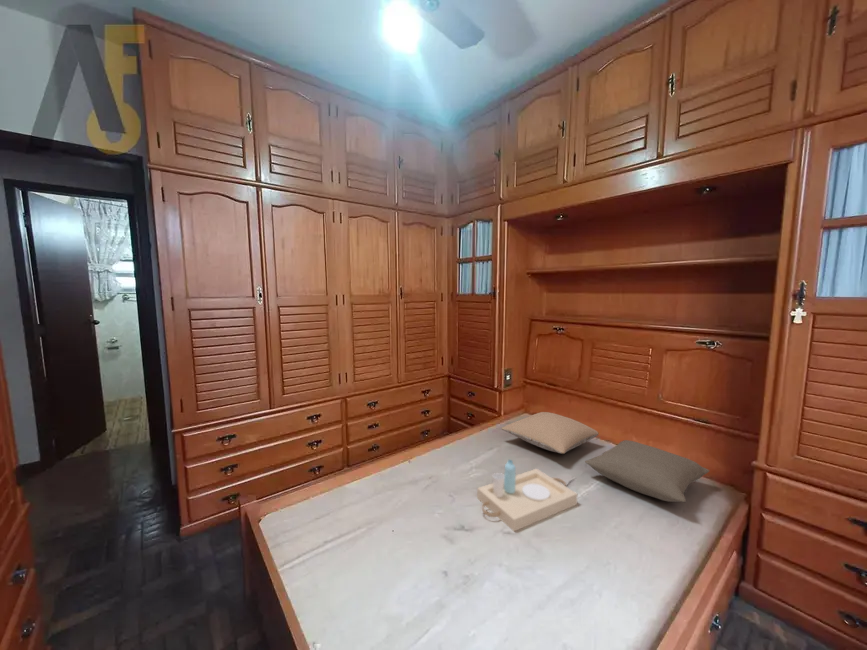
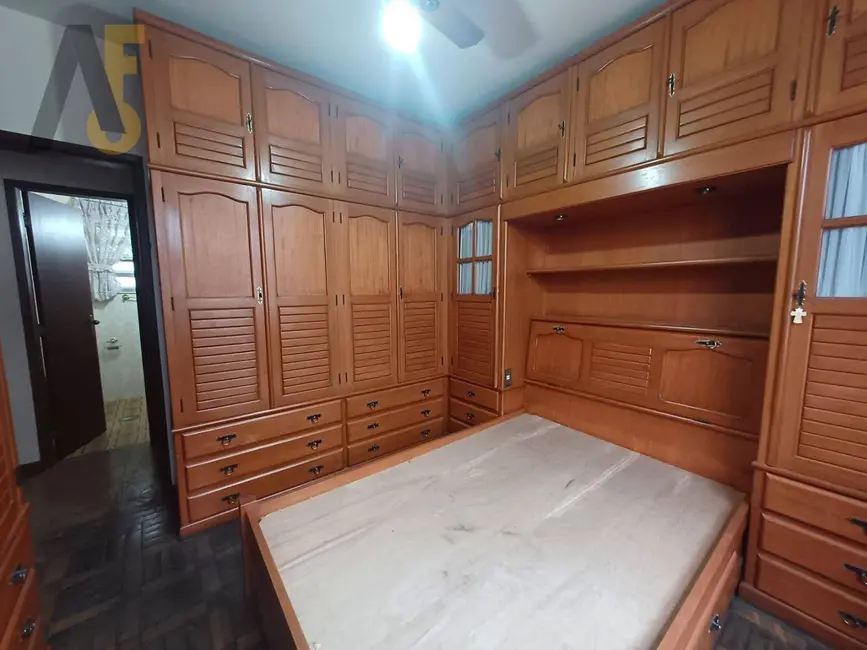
- serving tray (526, 482)
- pillow (646, 467)
- pillow (549, 431)
